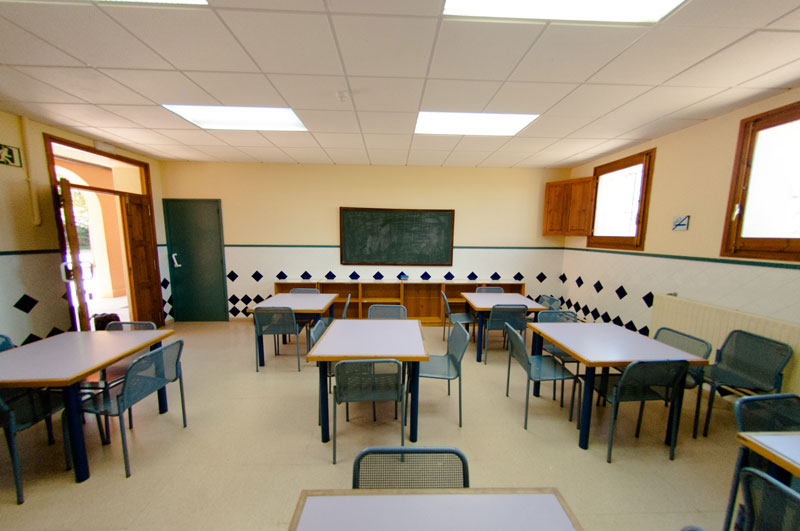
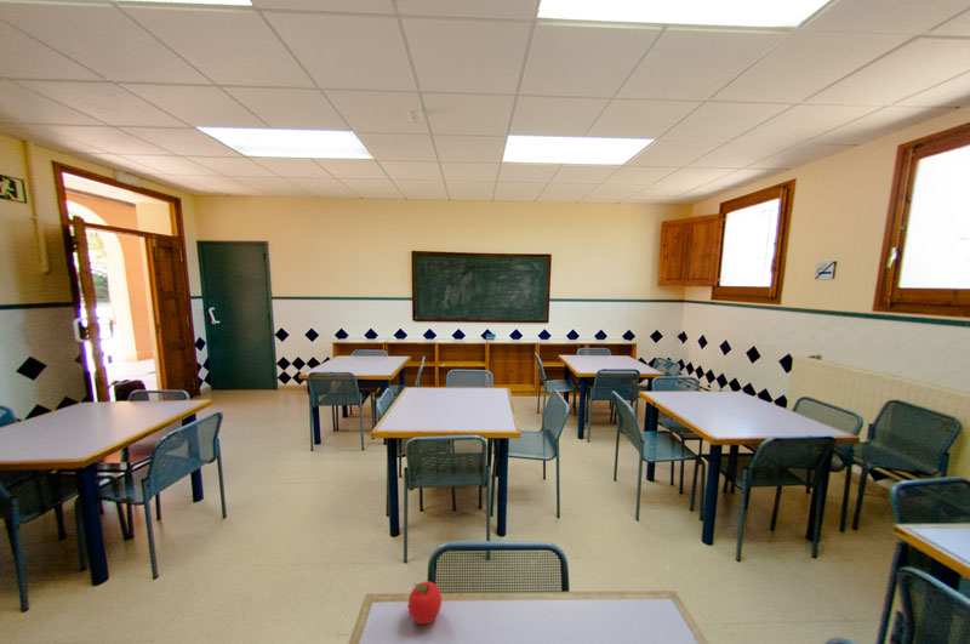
+ apple (424, 599)
